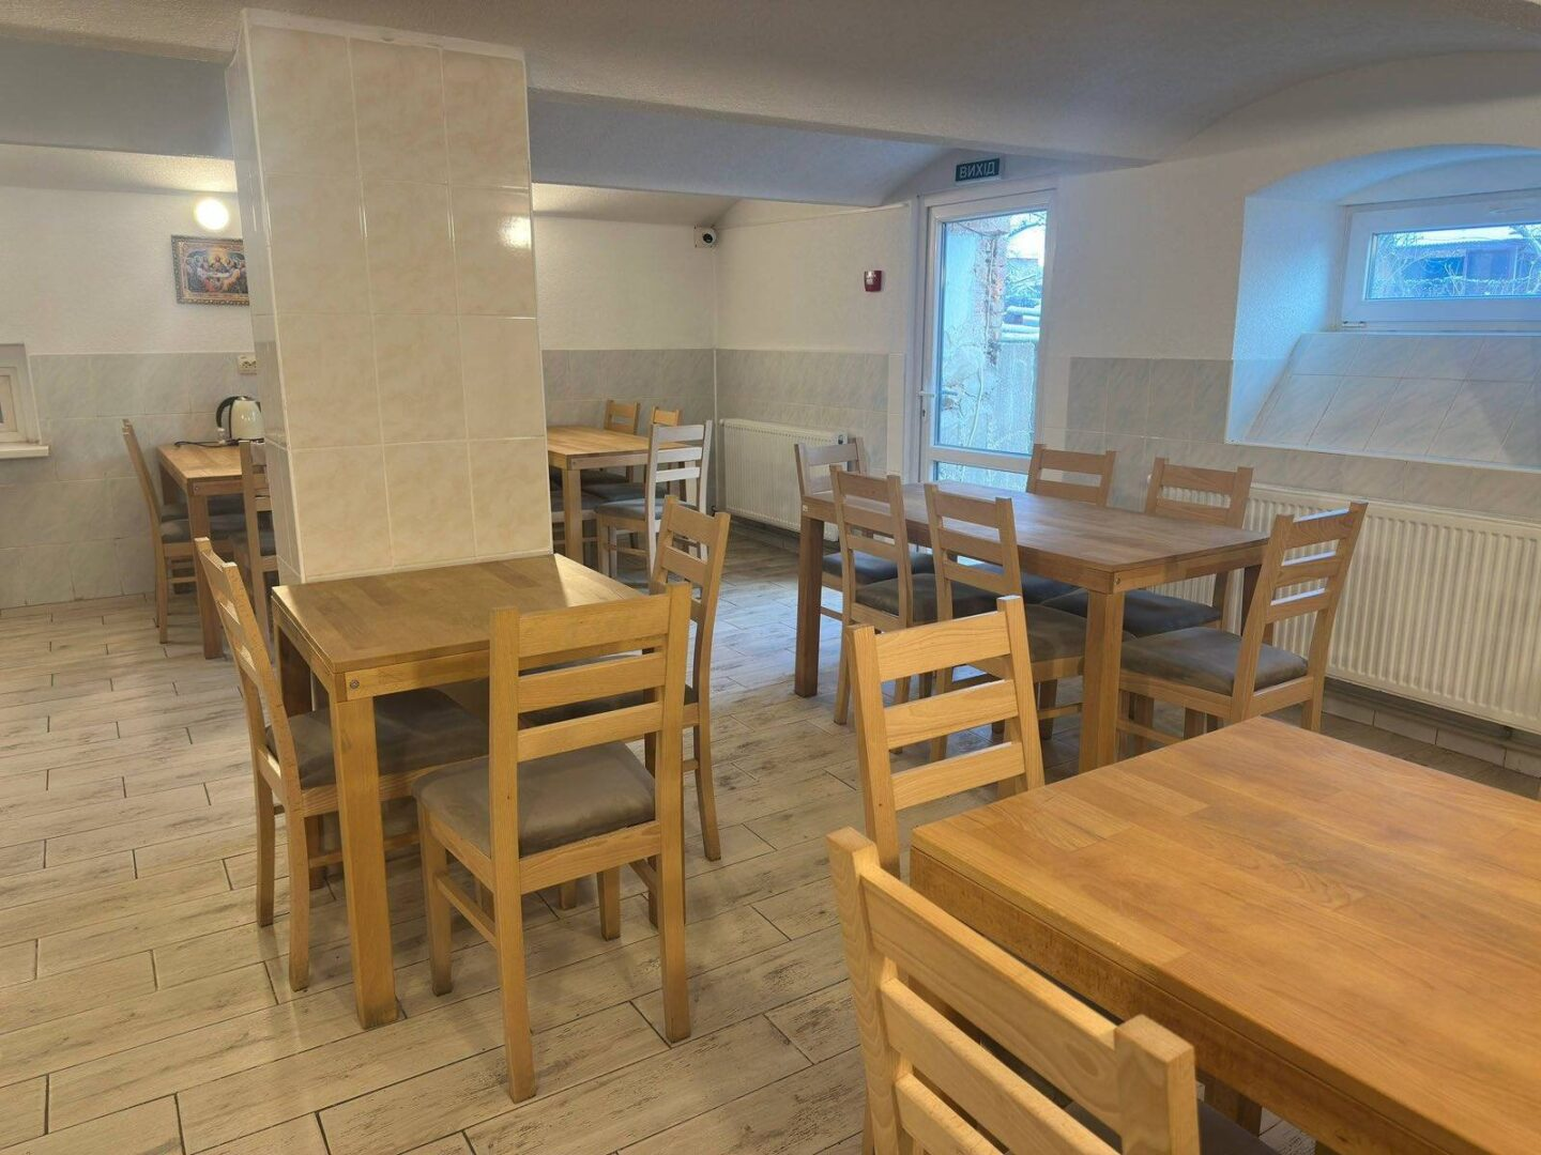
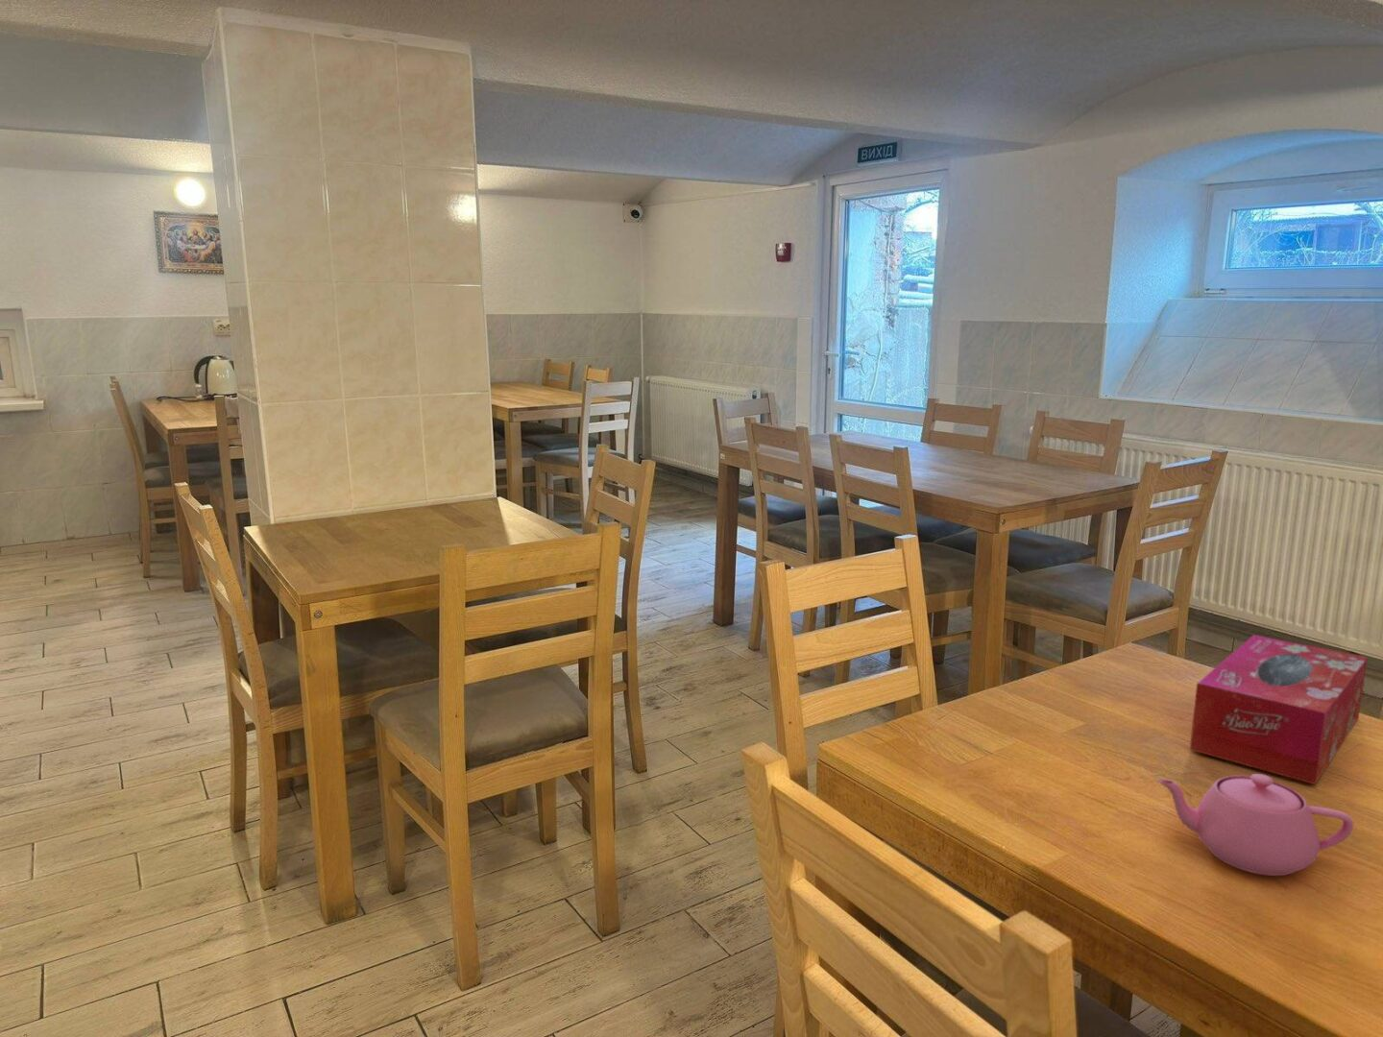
+ teapot (1249, 815)
+ tissue box (1282, 701)
